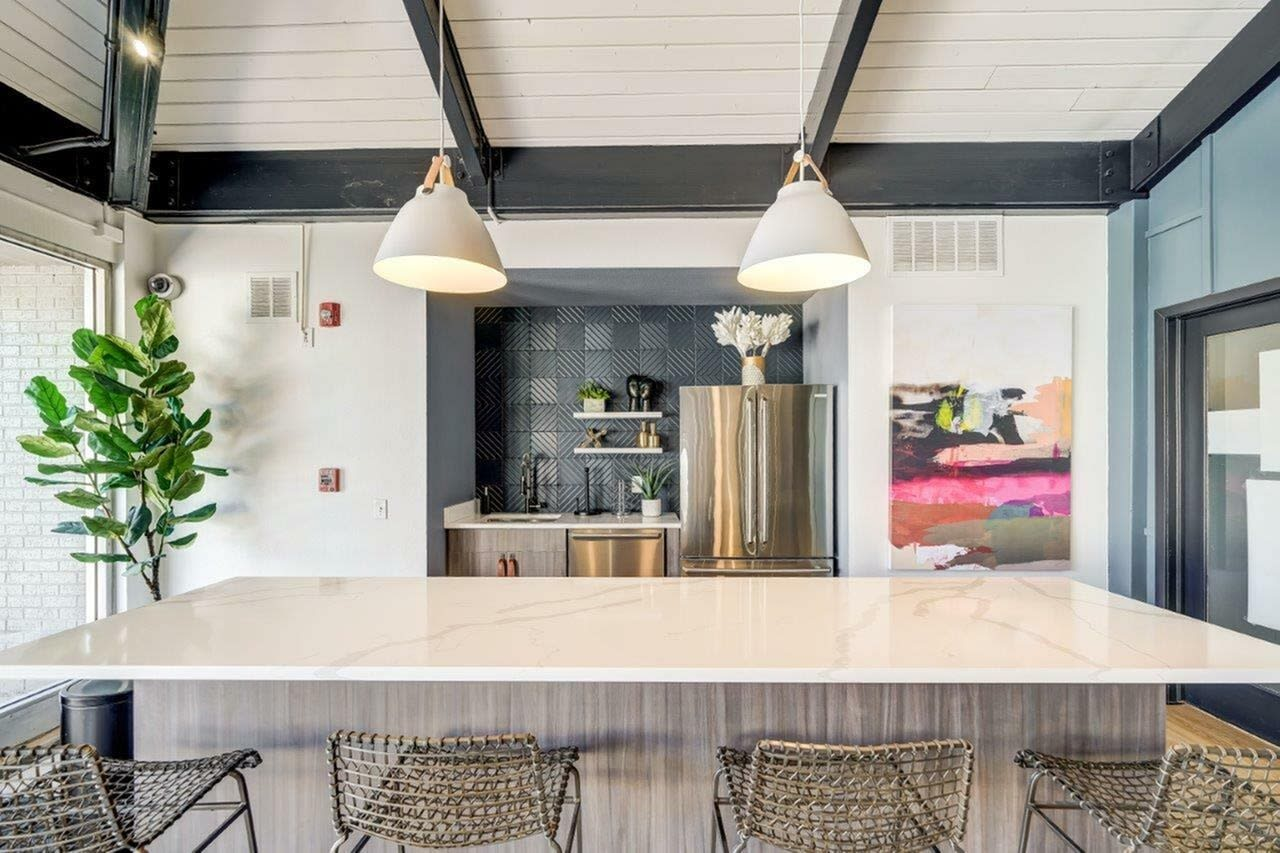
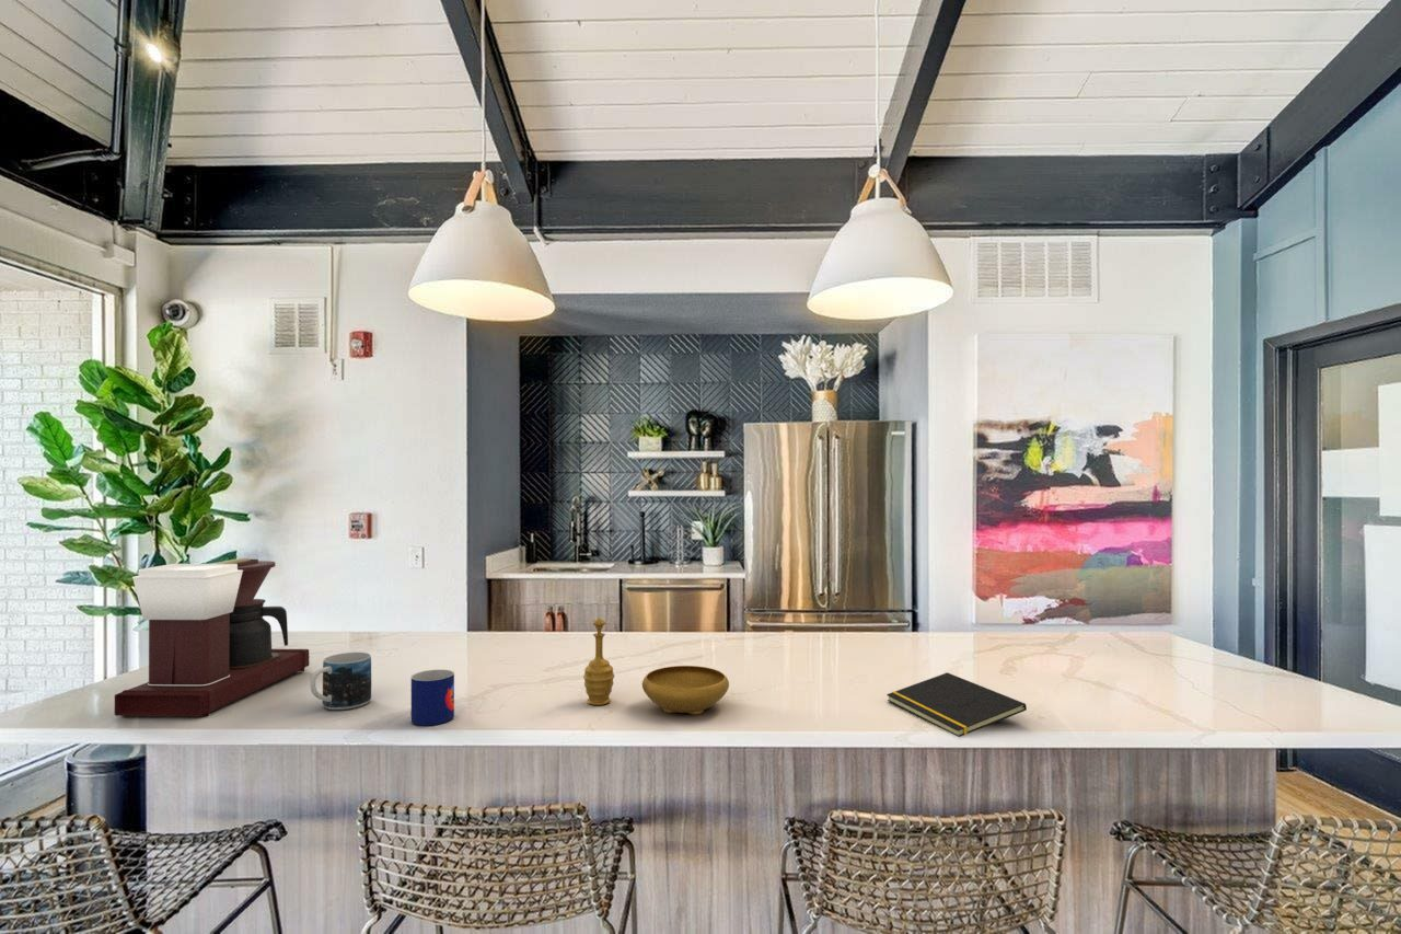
+ notepad (952, 702)
+ mug (338, 683)
+ mug (435, 693)
+ coffee maker (222, 625)
+ decorative bowl (657, 669)
